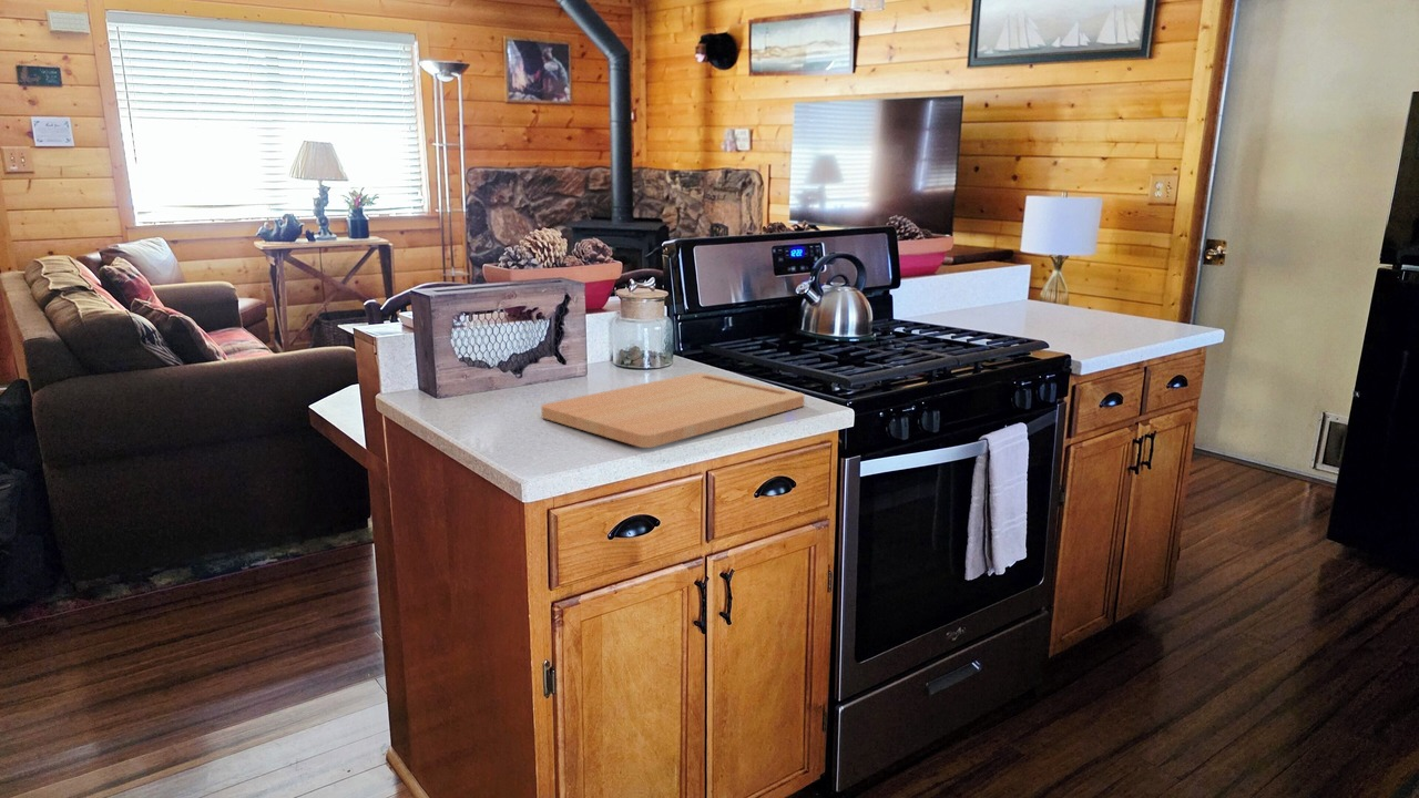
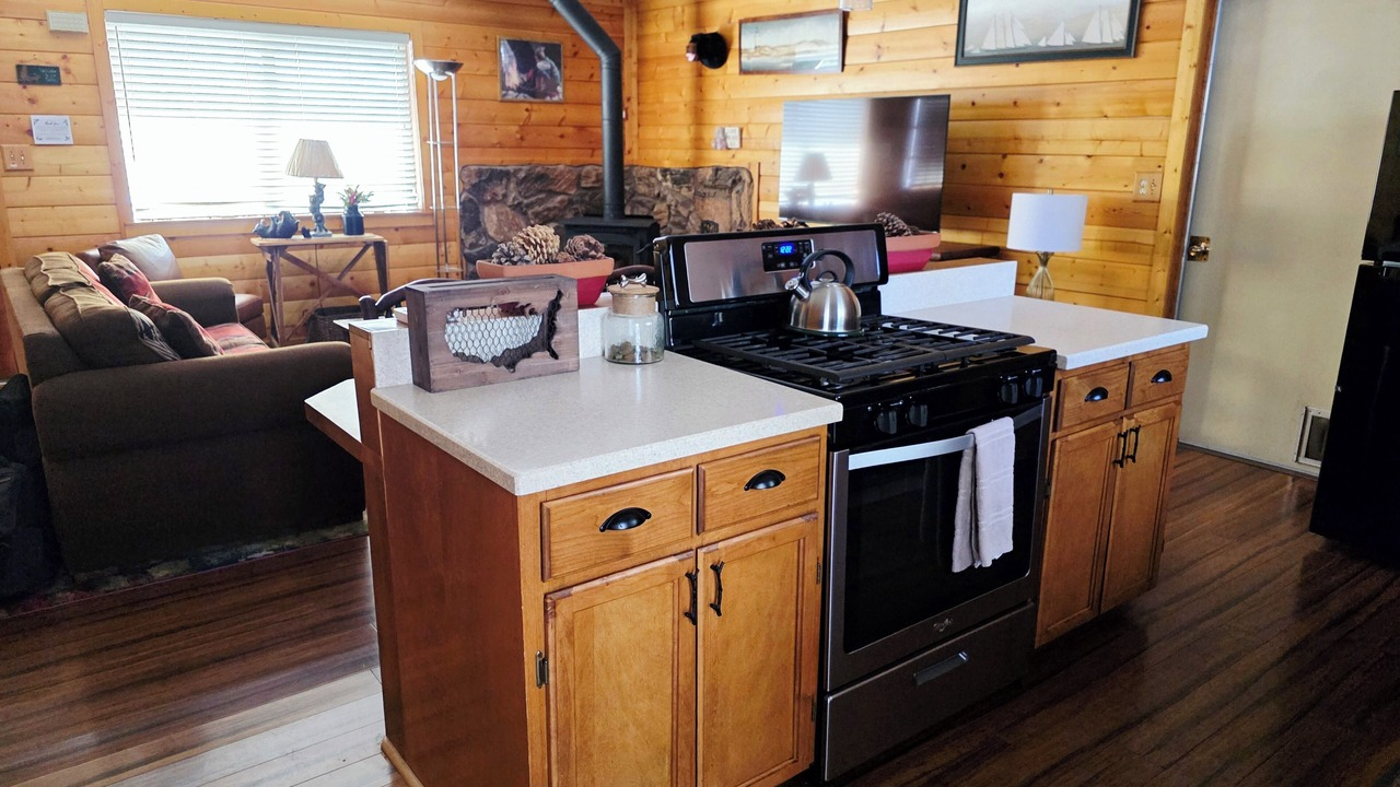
- cutting board (676, 405)
